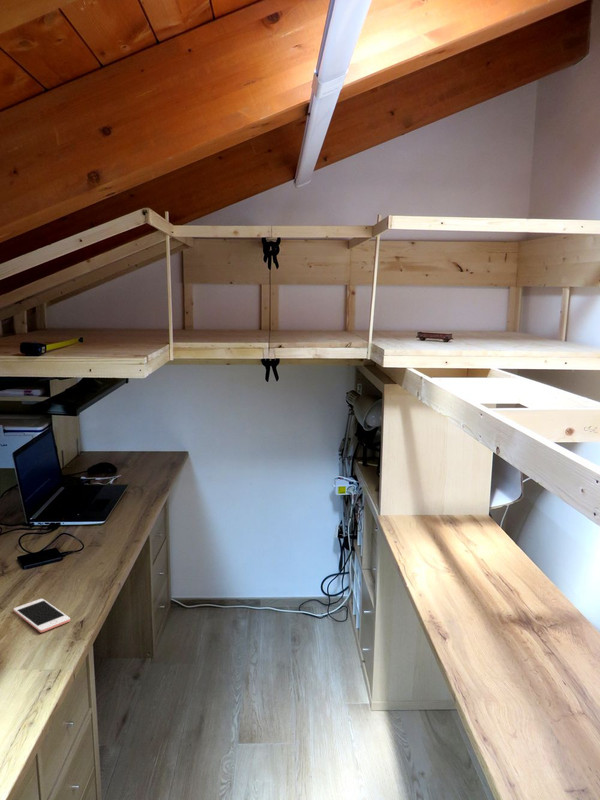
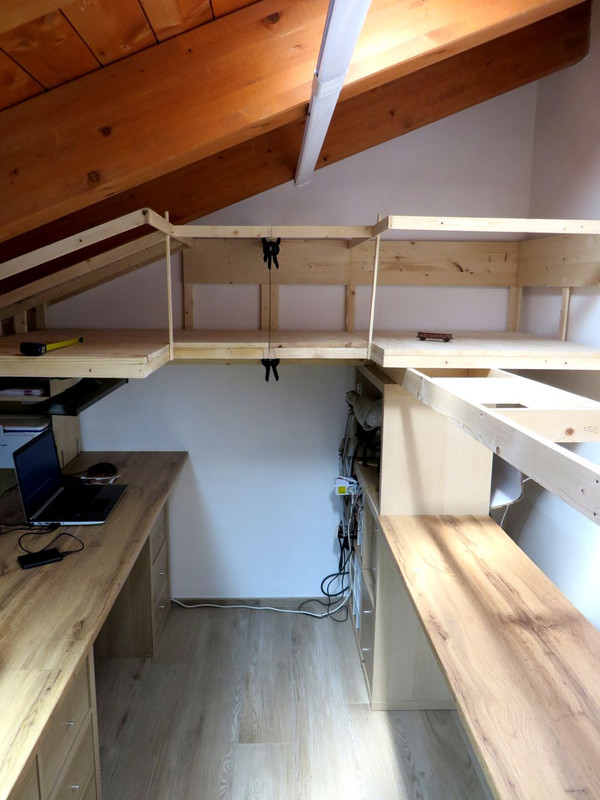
- cell phone (41, 614)
